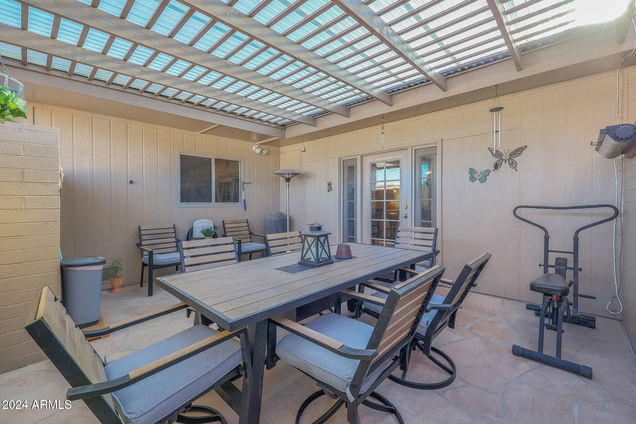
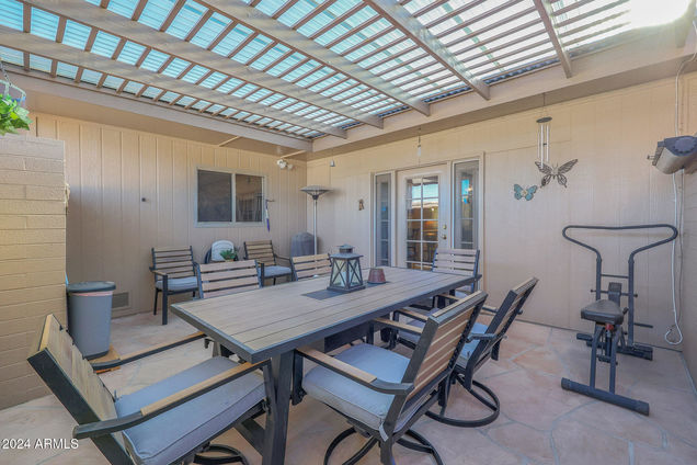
- potted plant (115, 274)
